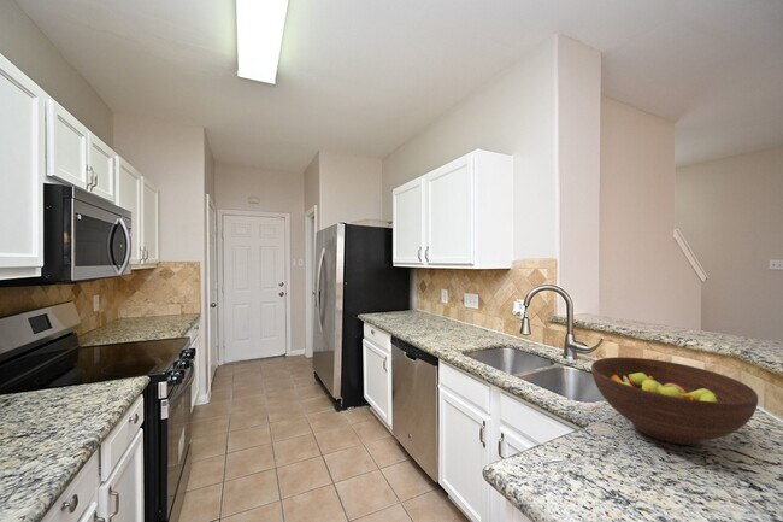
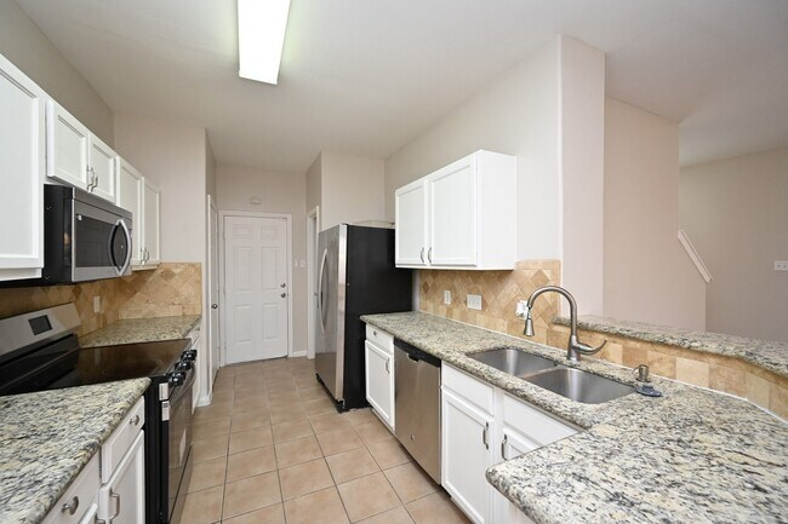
- fruit bowl (664, 404)
